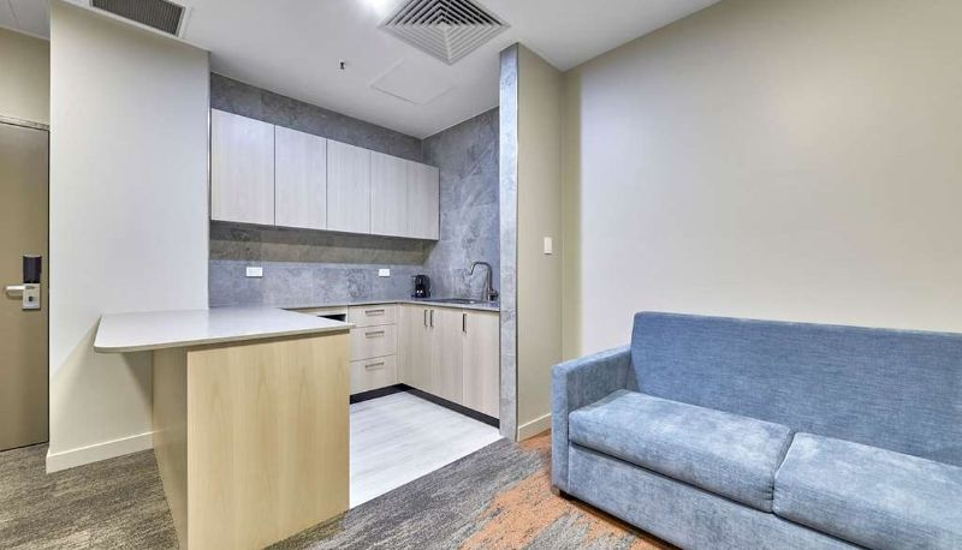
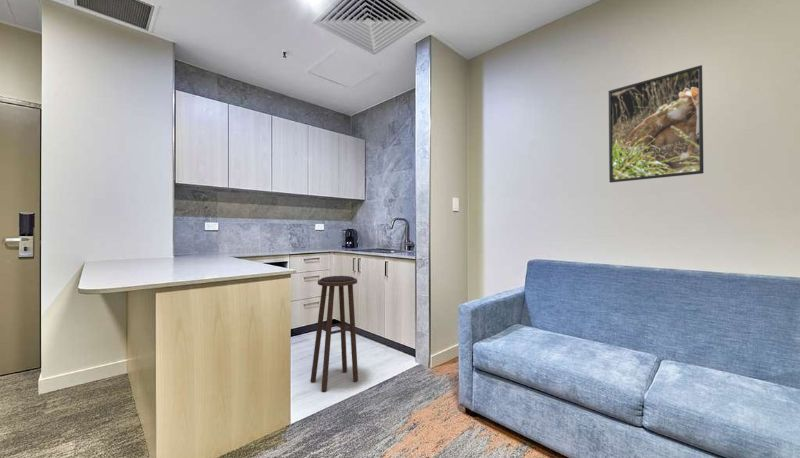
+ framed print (652, 128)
+ stool (336, 330)
